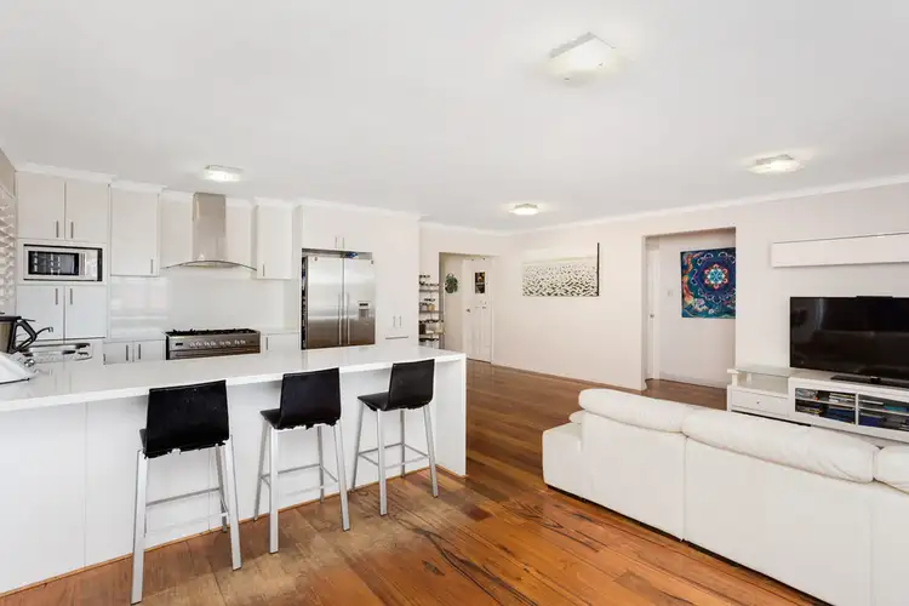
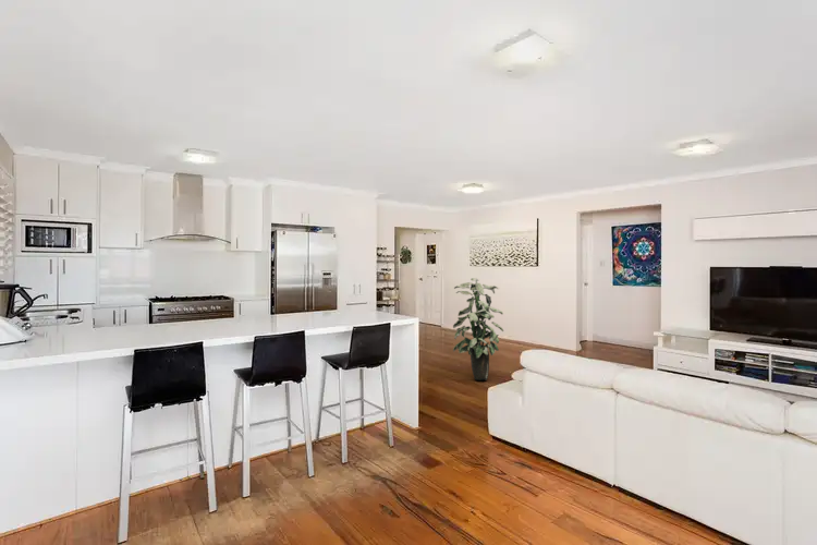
+ indoor plant (476, 328)
